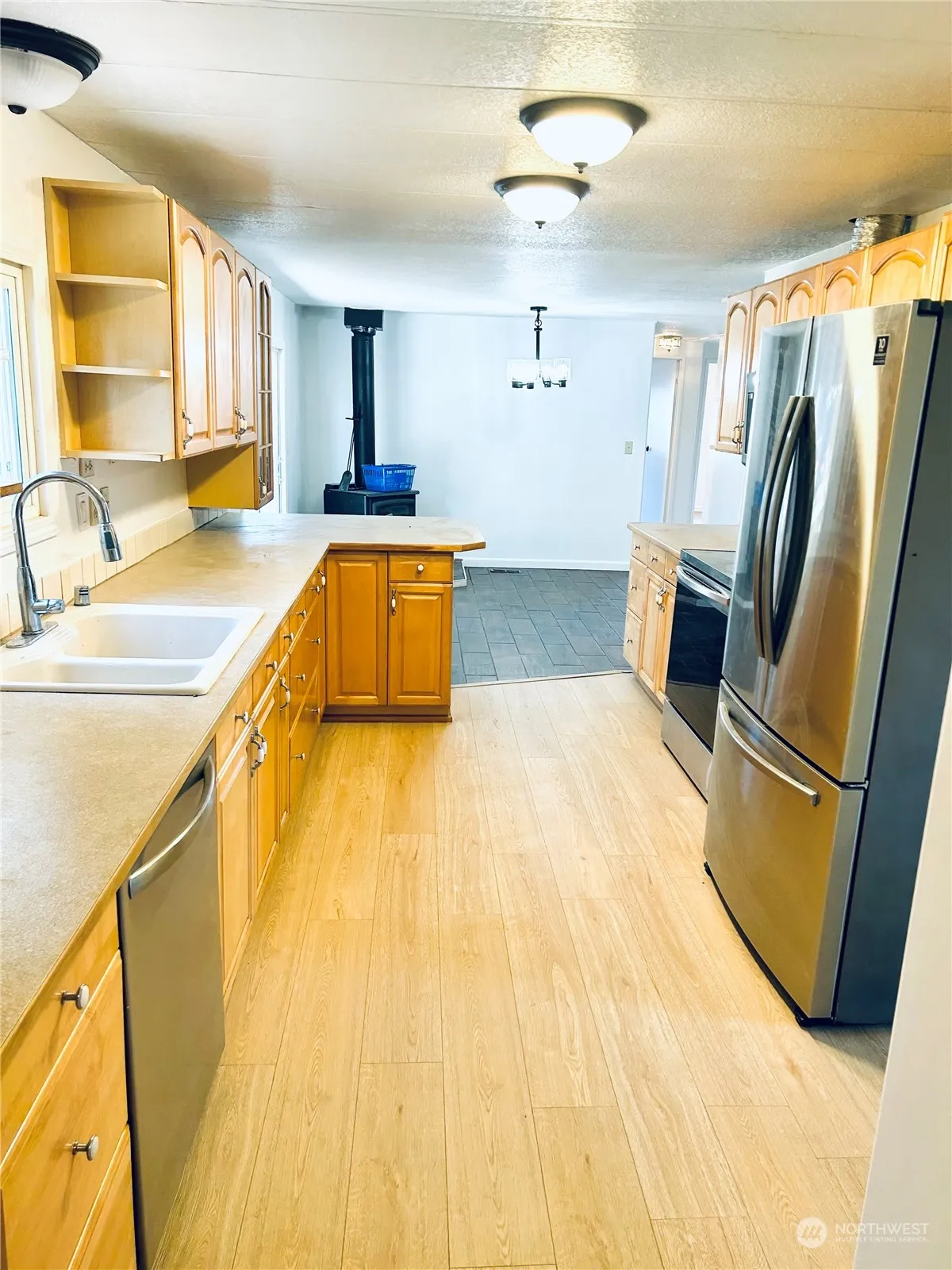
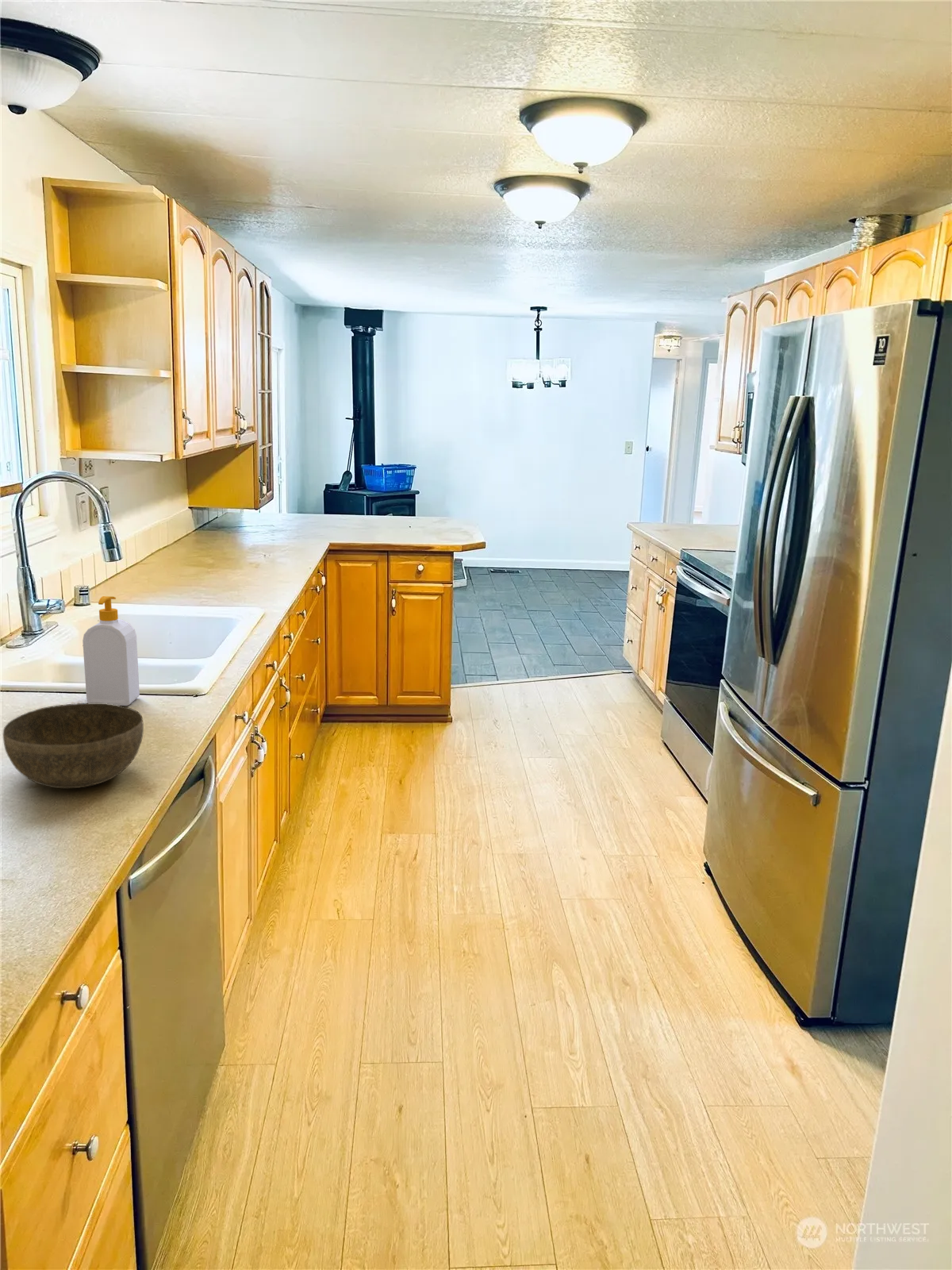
+ soap bottle (109, 649)
+ bowl (76, 749)
